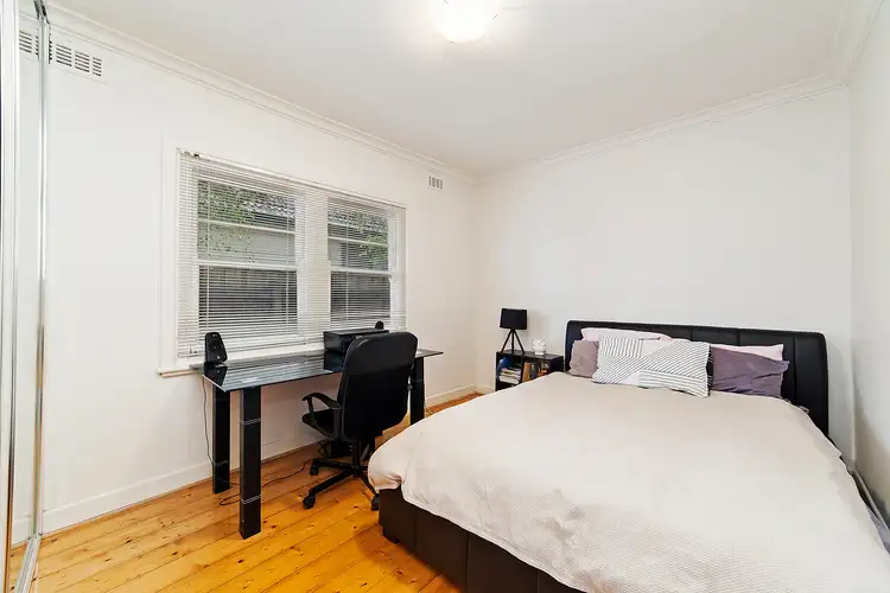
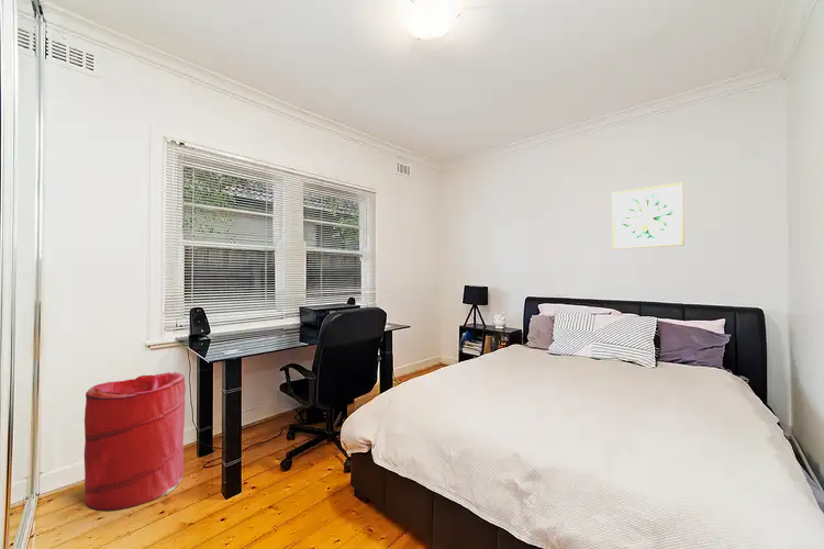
+ wall art (646, 217)
+ laundry hamper (137, 432)
